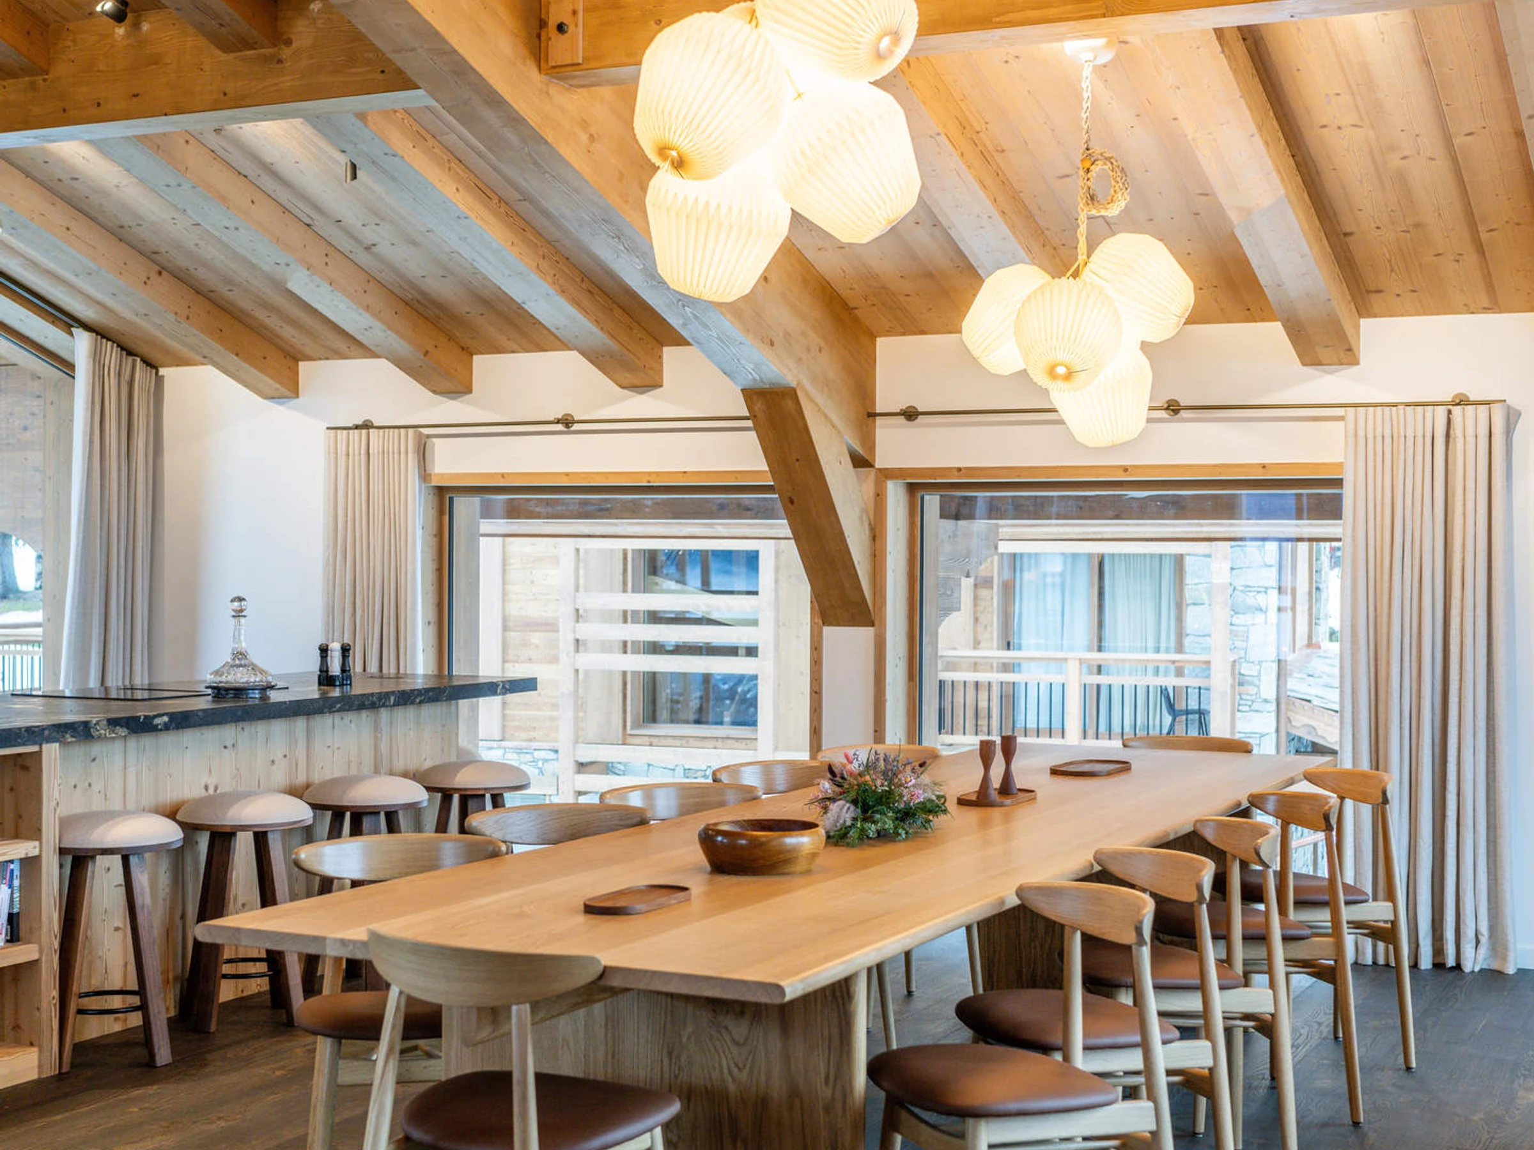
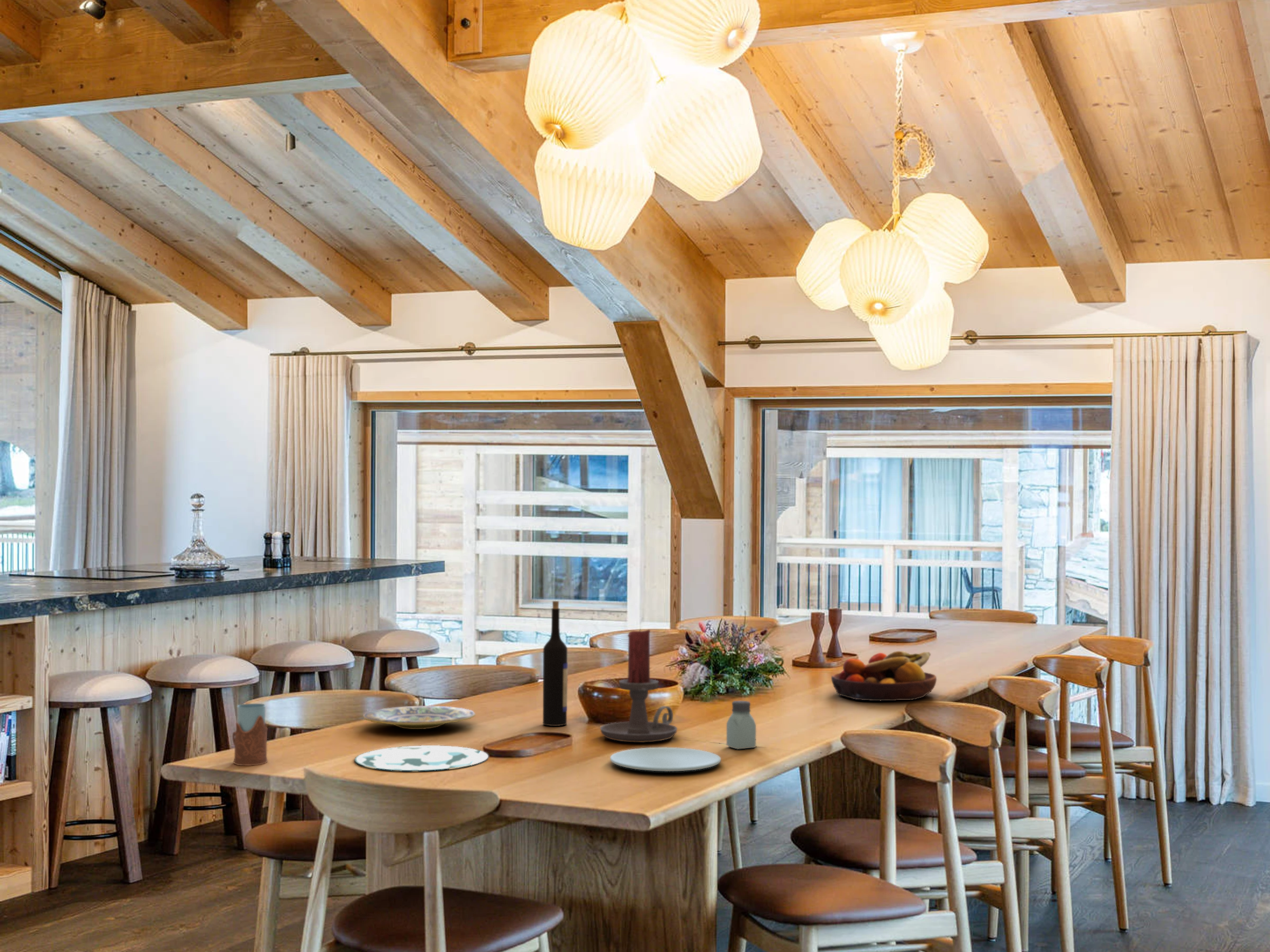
+ fruit bowl (884, 672)
+ saltshaker (741, 724)
+ plate (422, 752)
+ plate (419, 720)
+ candle holder (645, 681)
+ drinking glass (247, 733)
+ paper plate (665, 761)
+ wine bottle (555, 662)
